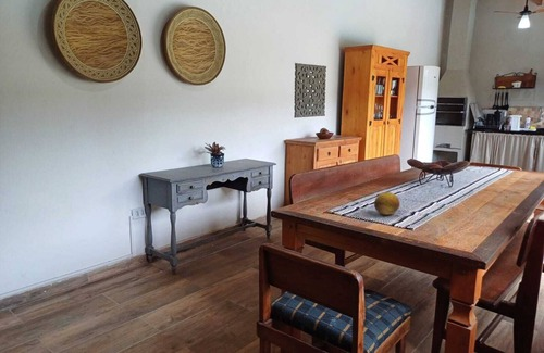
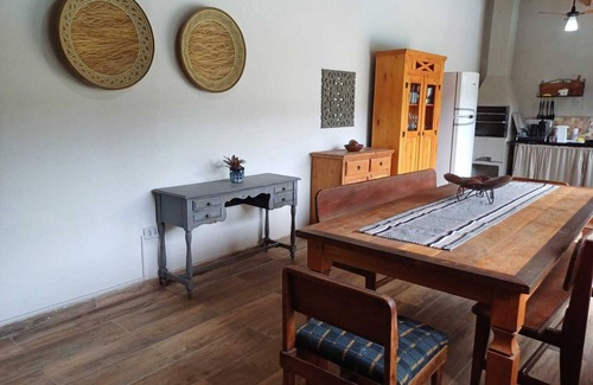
- fruit (386, 202)
